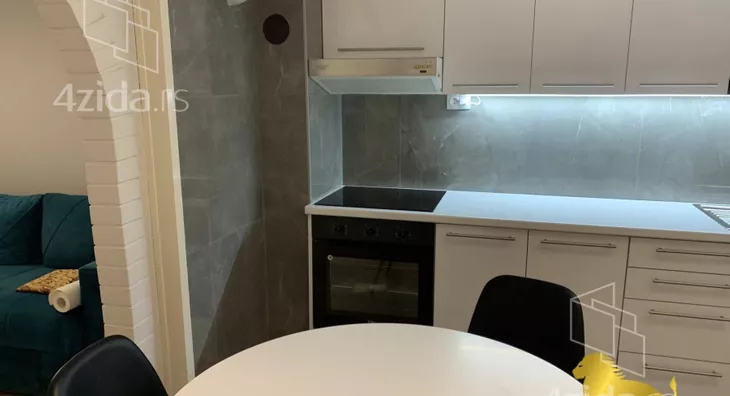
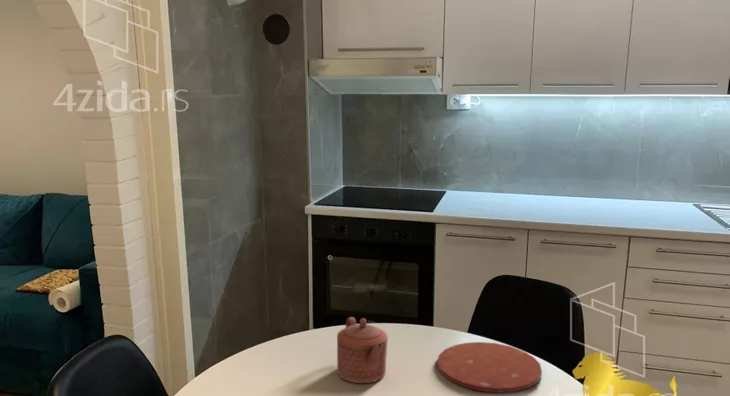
+ plate (488, 365)
+ teapot (362, 345)
